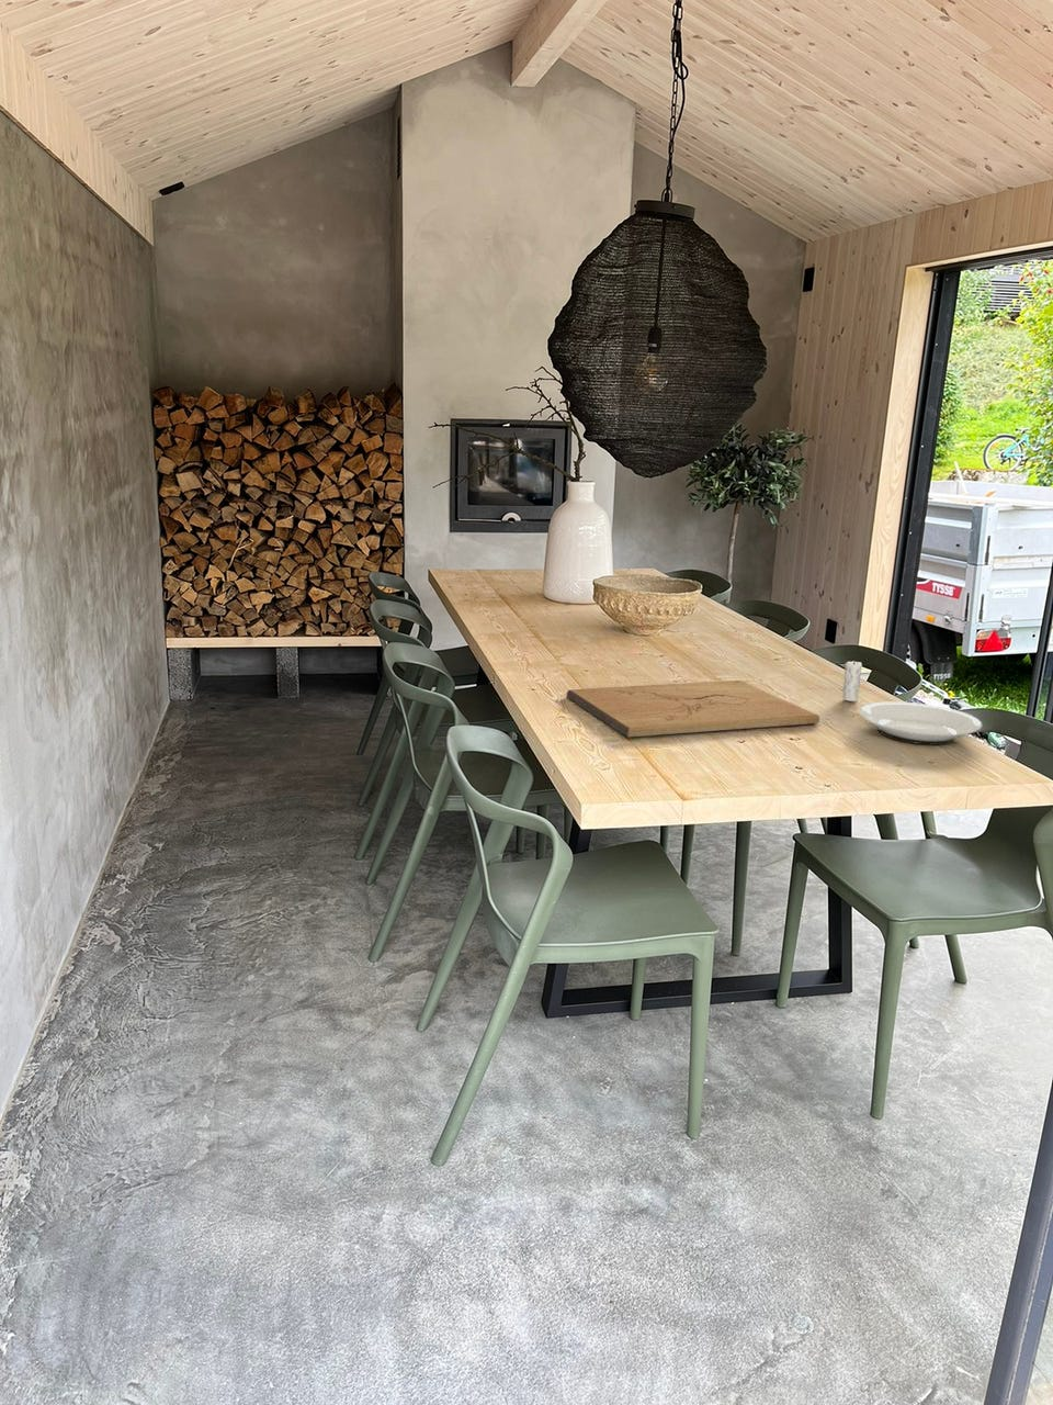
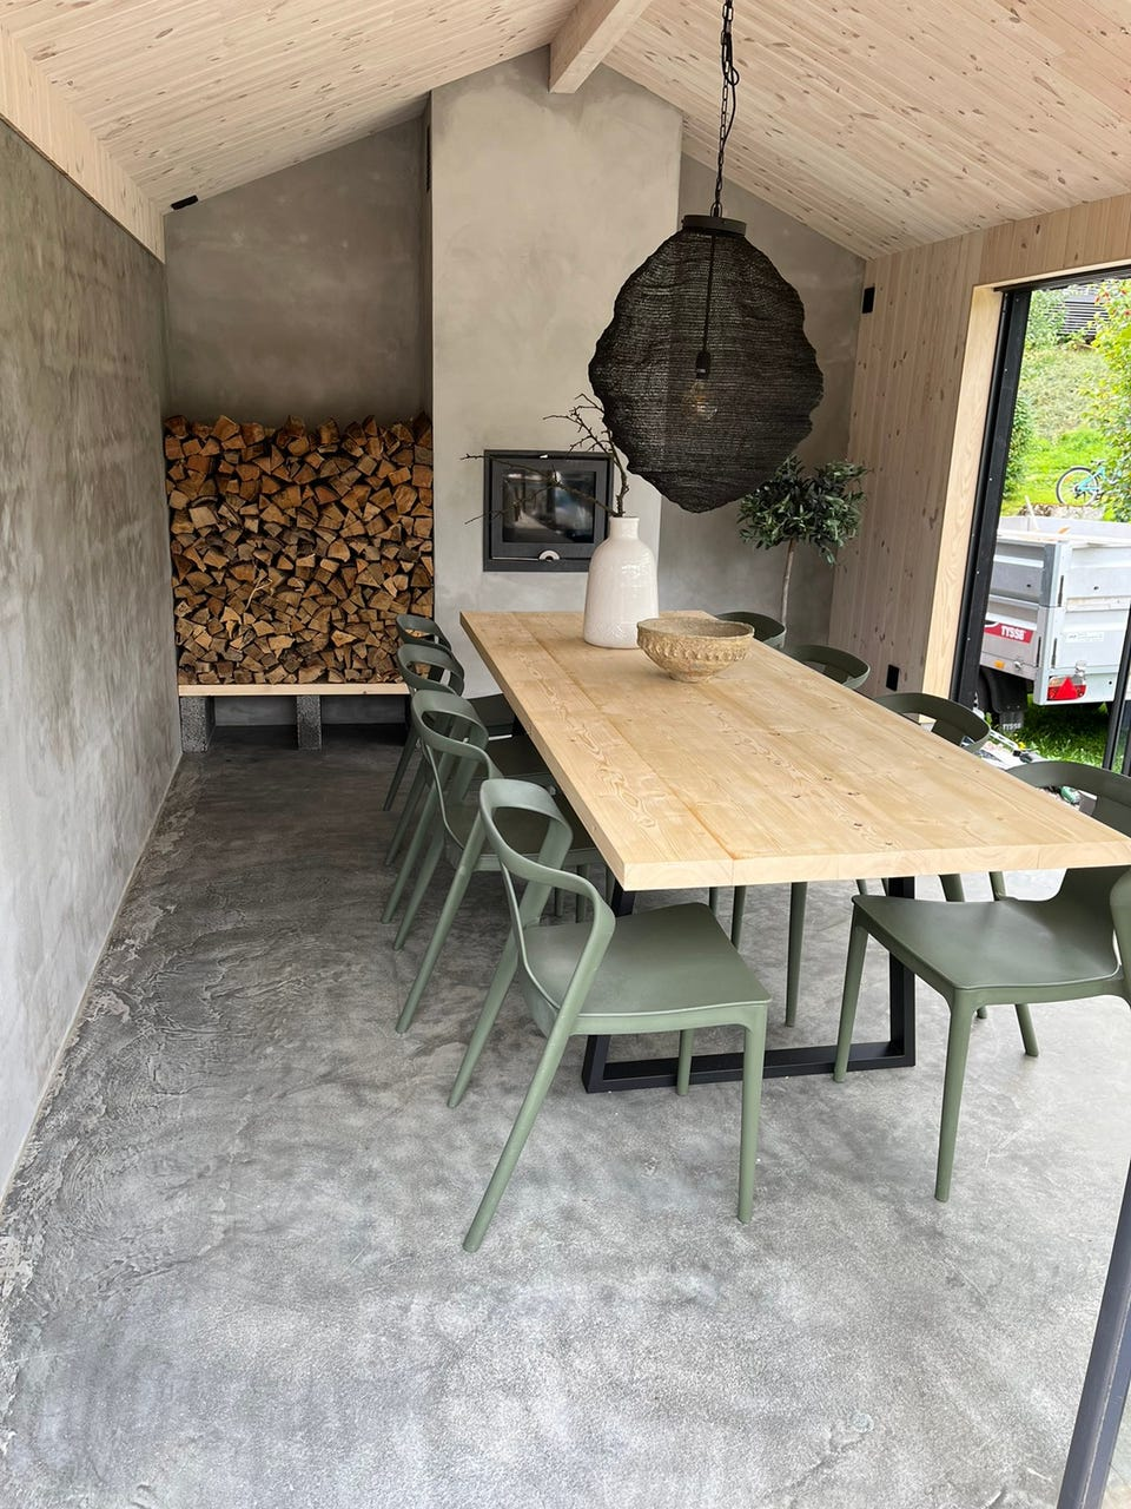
- cutting board (689, 705)
- plate (917, 726)
- candle (853, 677)
